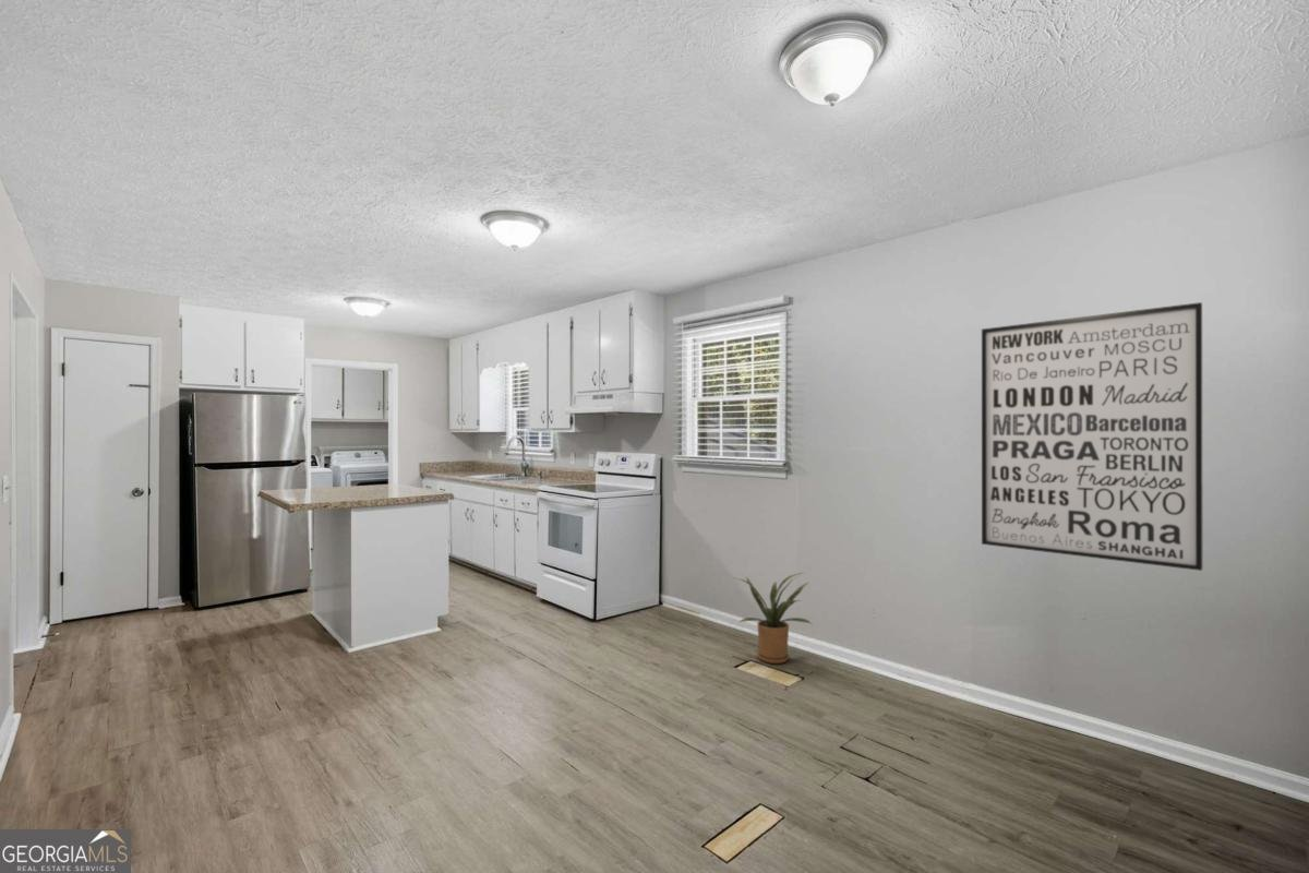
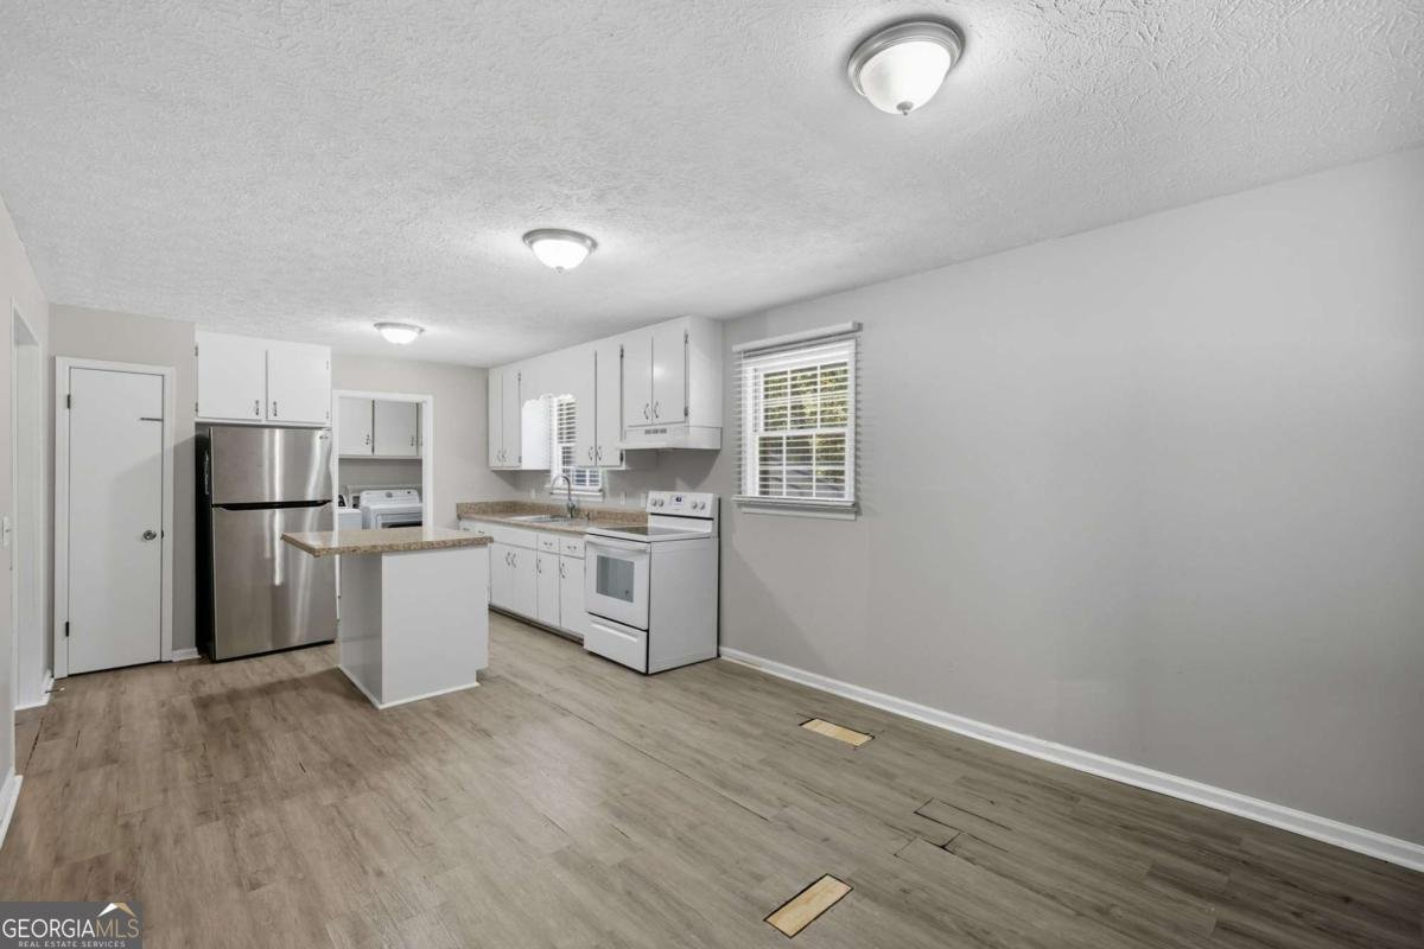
- wall art (1080, 436)
- house plant (773, 612)
